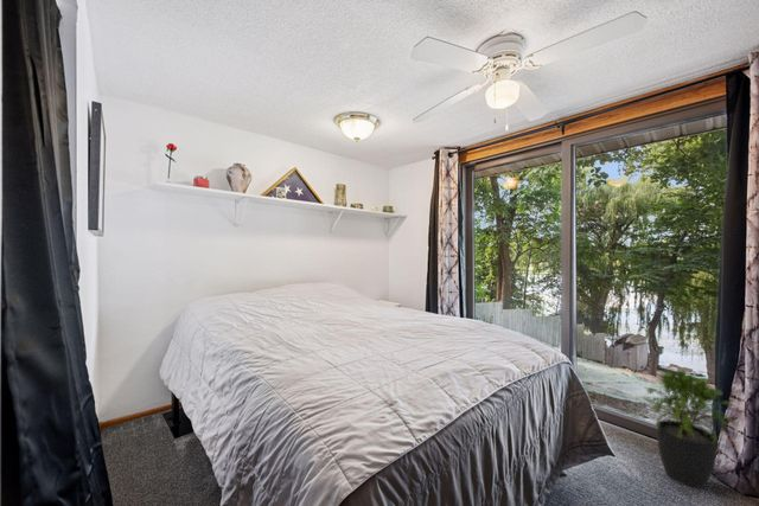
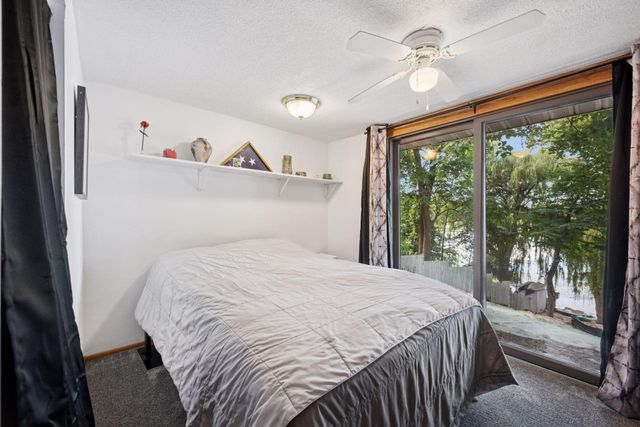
- potted plant (684, 421)
